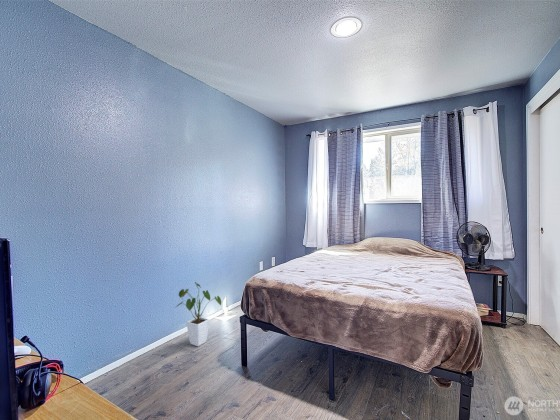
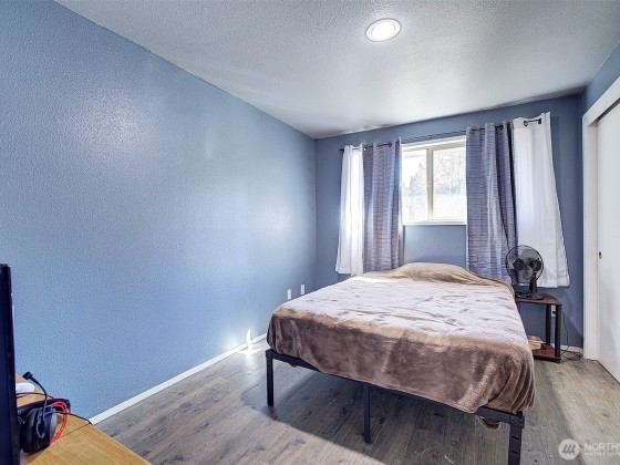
- house plant (201, 313)
